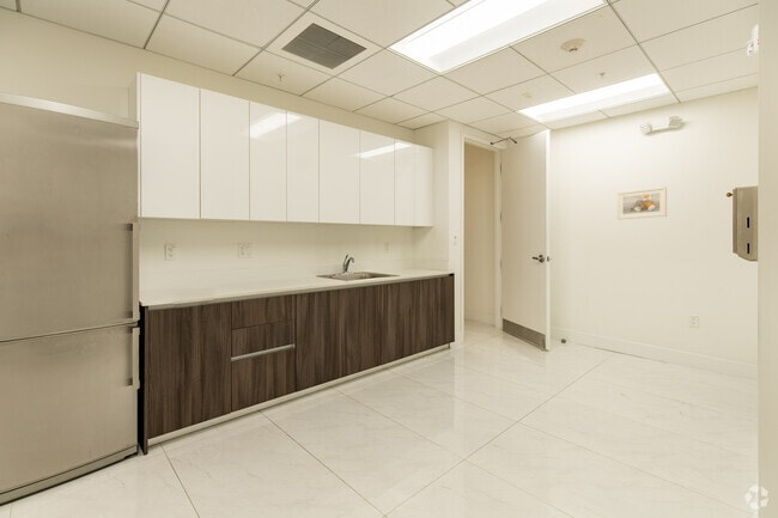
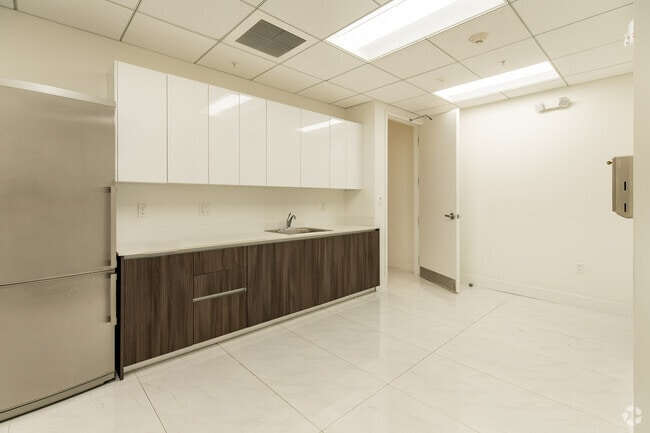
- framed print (640, 203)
